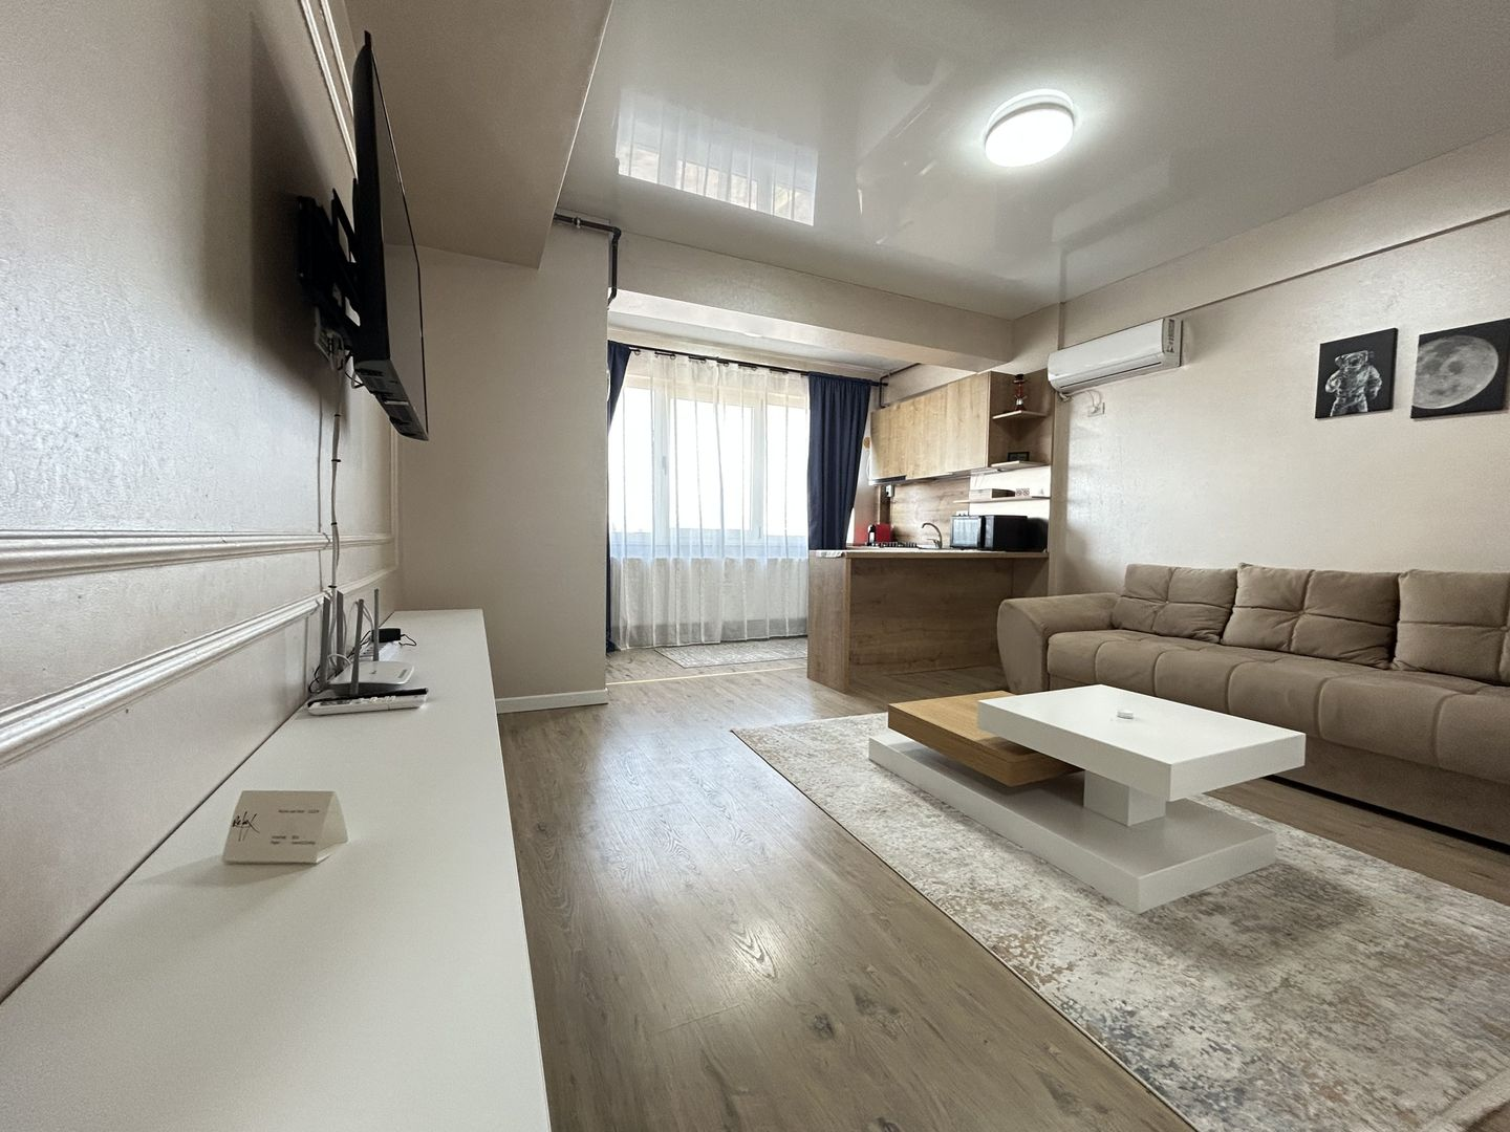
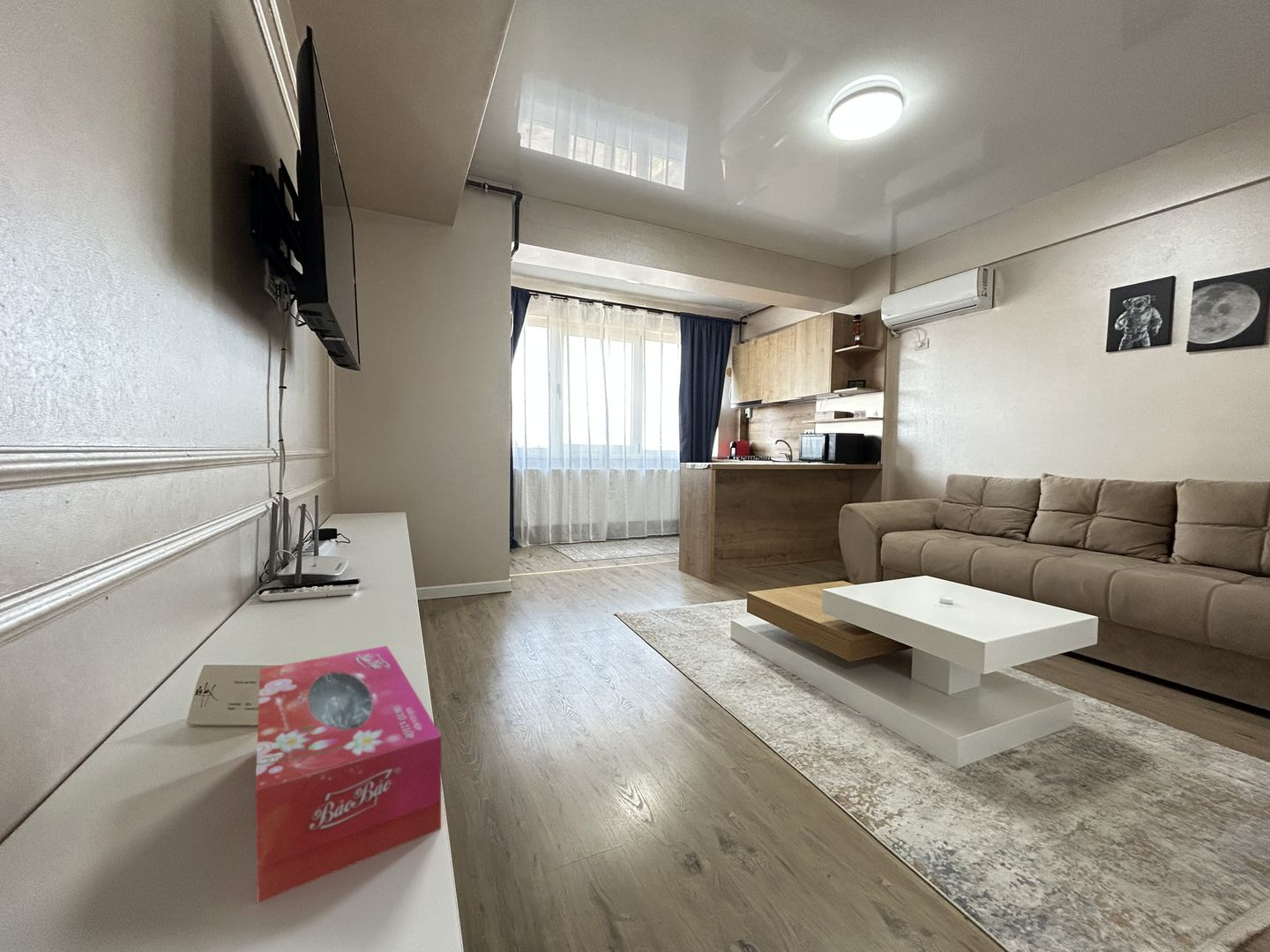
+ tissue box (340, 740)
